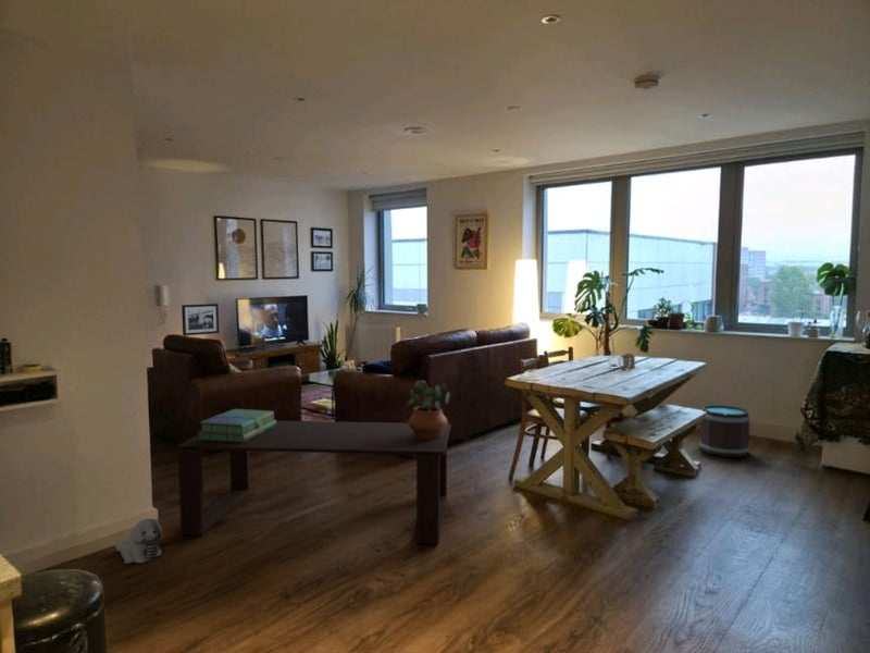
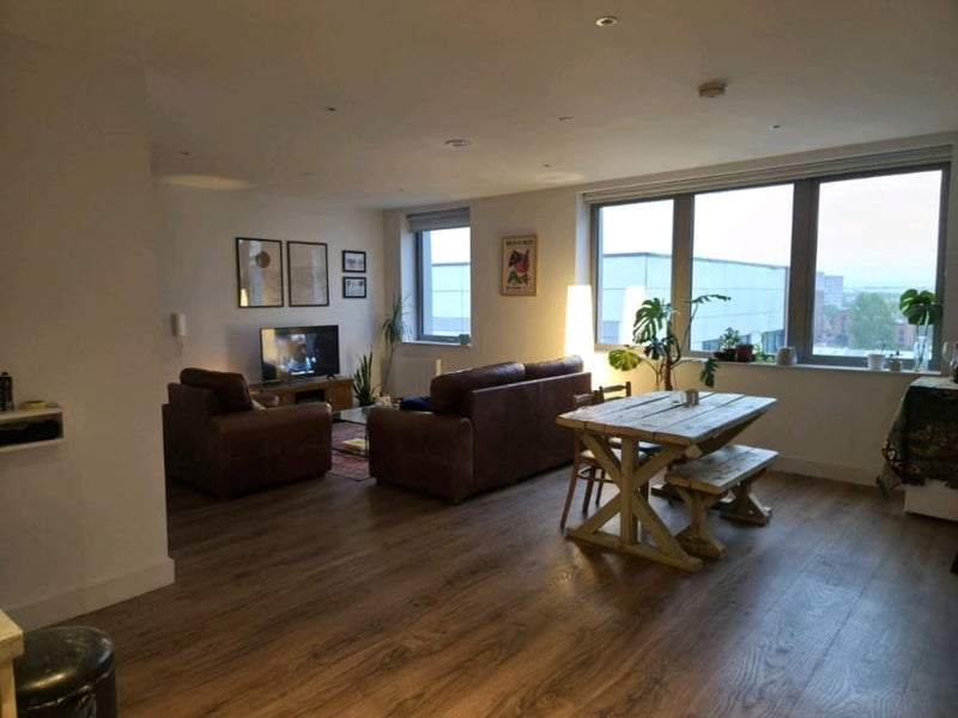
- stack of books (238, 423)
- bucket (724, 430)
- picture frame (200, 319)
- plush toy (138, 534)
- coffee table (323, 452)
- potted plant (427, 409)
